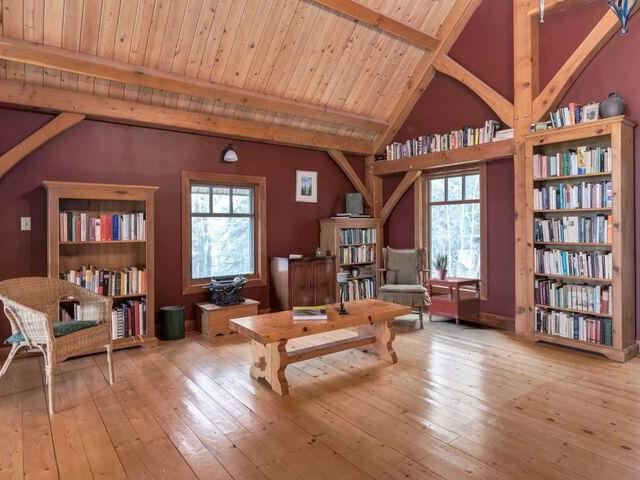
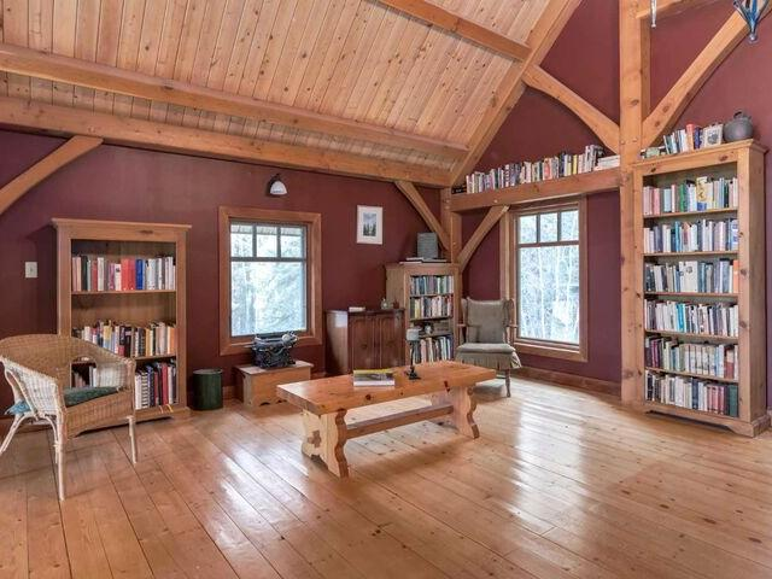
- side table (453, 300)
- potted plant (440, 265)
